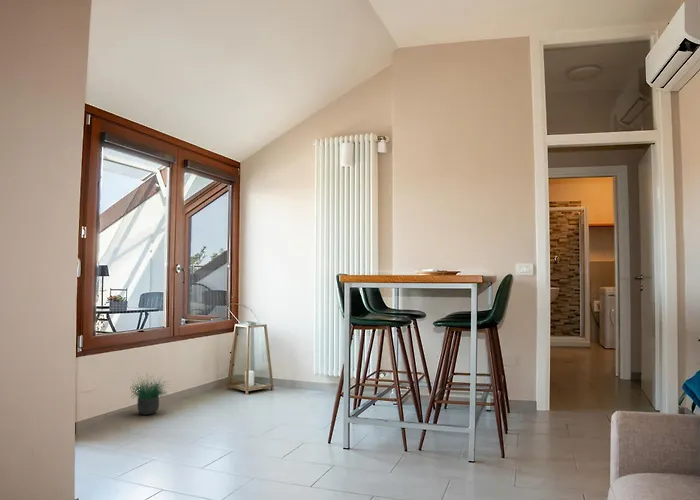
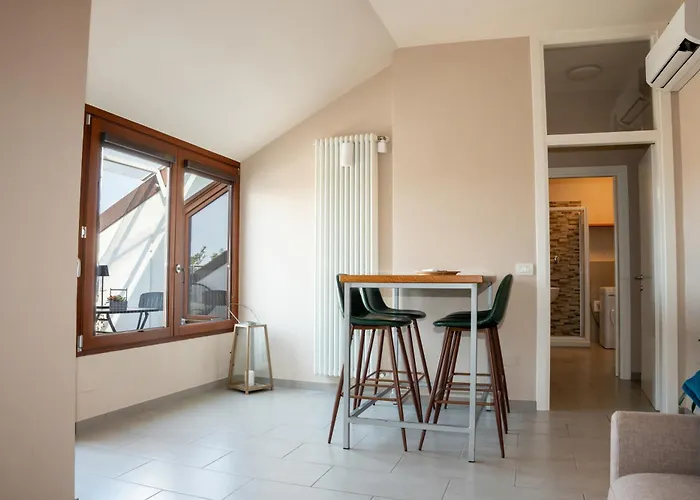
- potted plant (148, 389)
